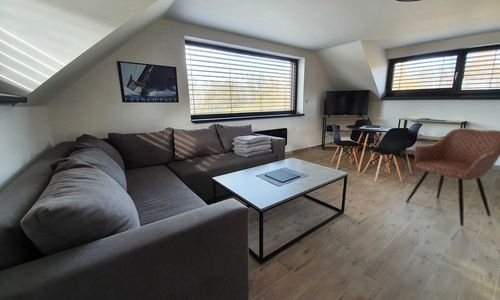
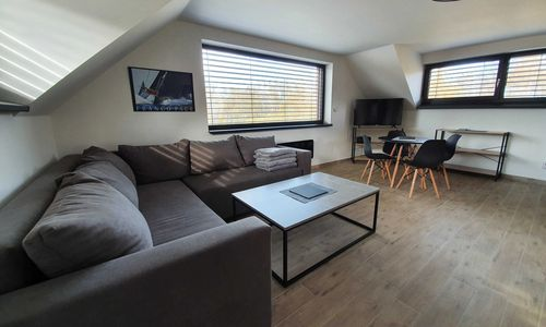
- armchair (454, 171)
